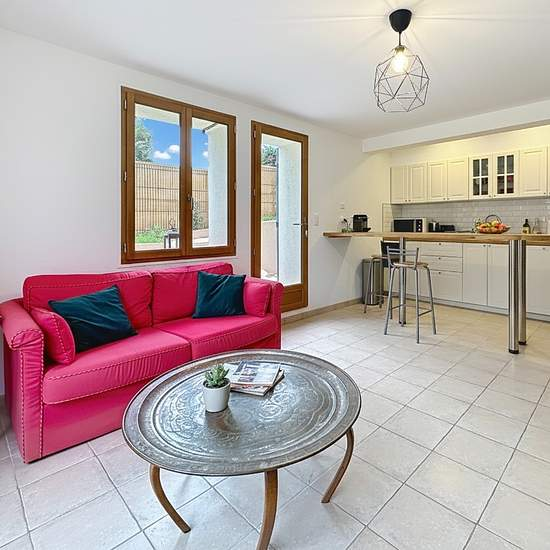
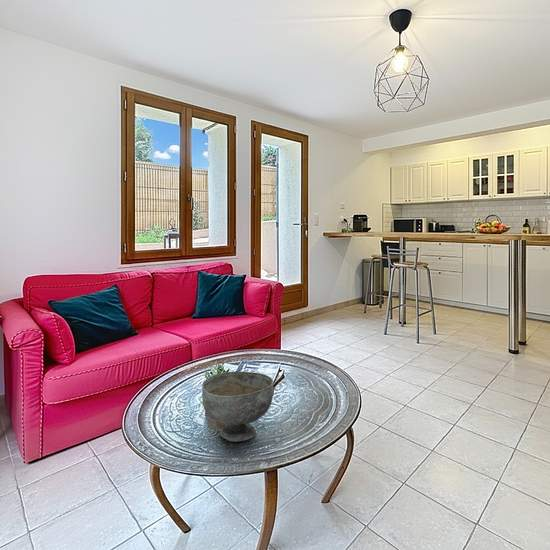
+ decorative bowl (238, 407)
